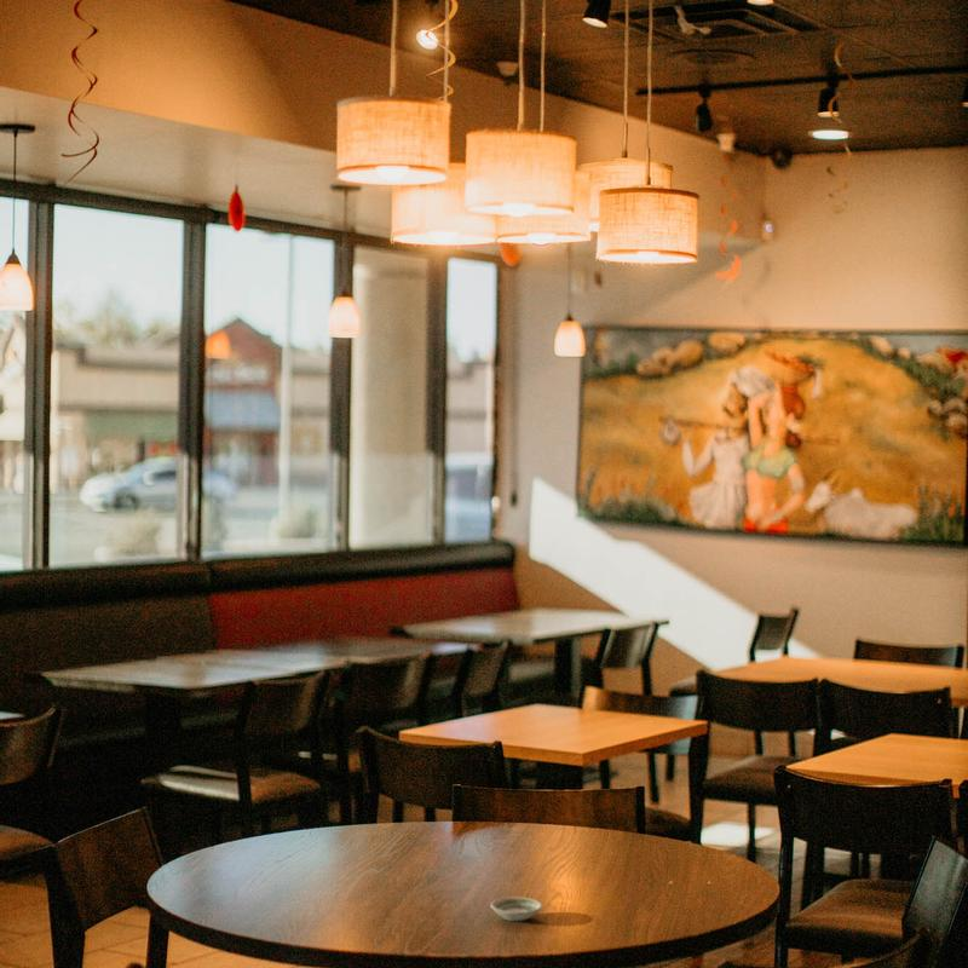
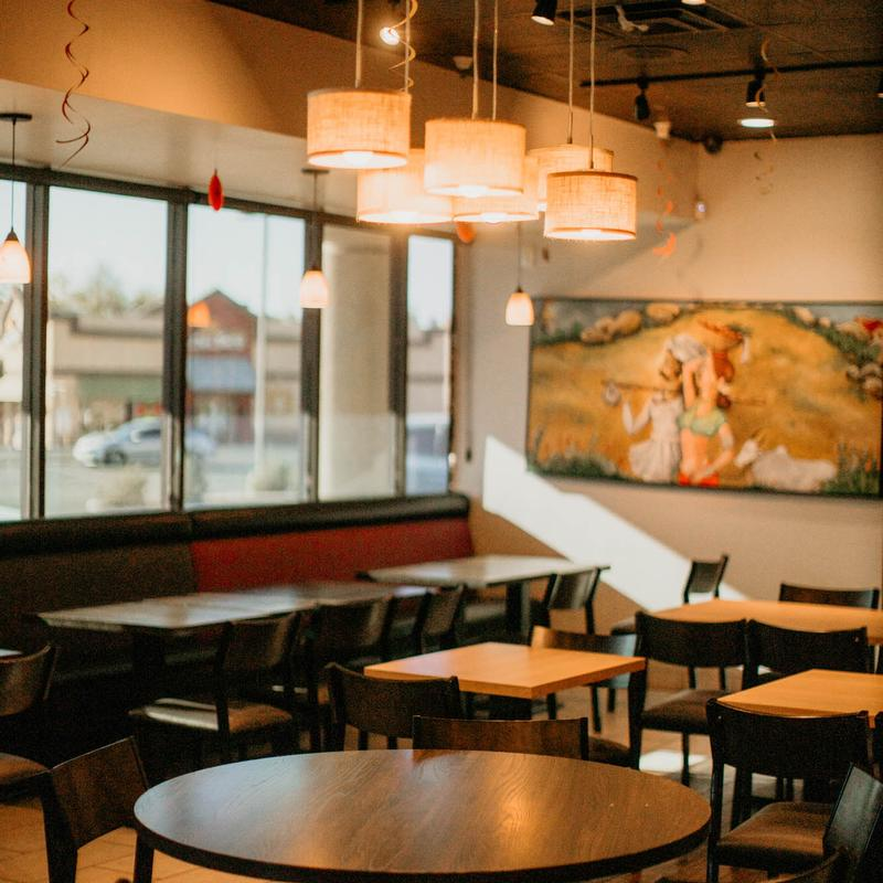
- saucer (515, 910)
